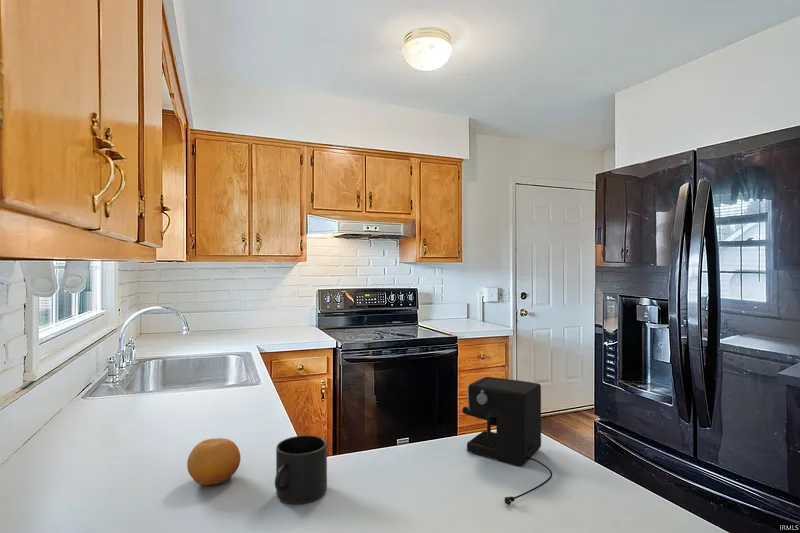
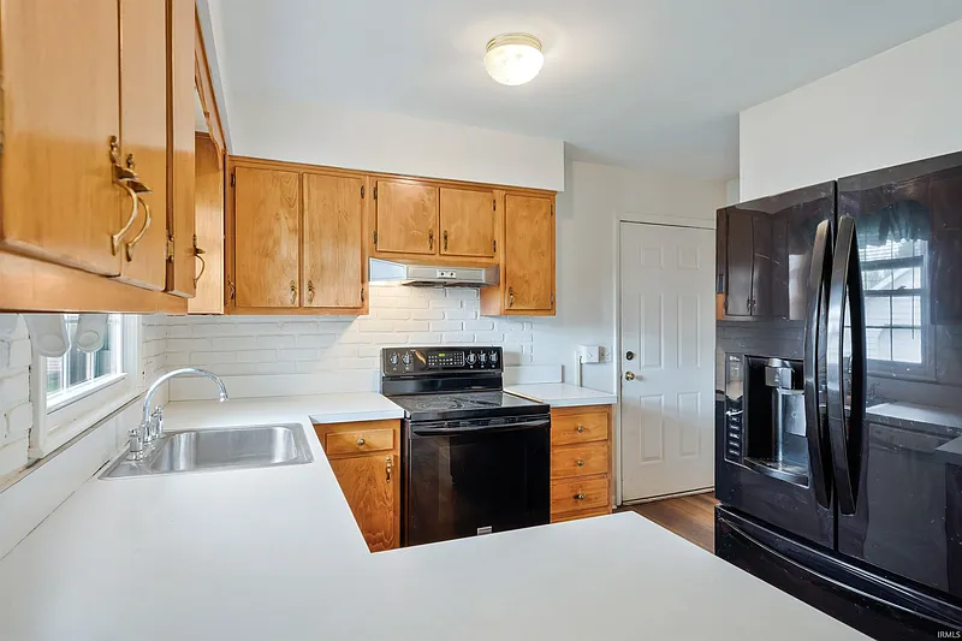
- coffee maker (490, 429)
- mug (297, 470)
- fruit (214, 460)
